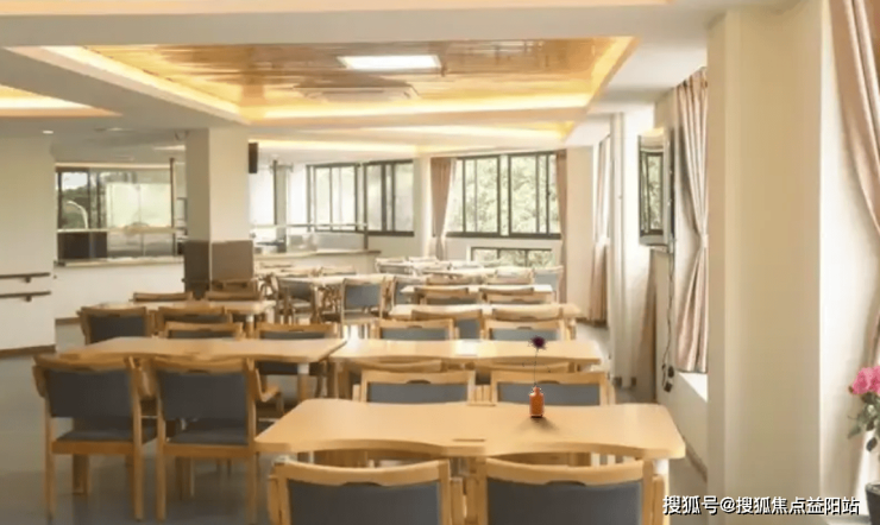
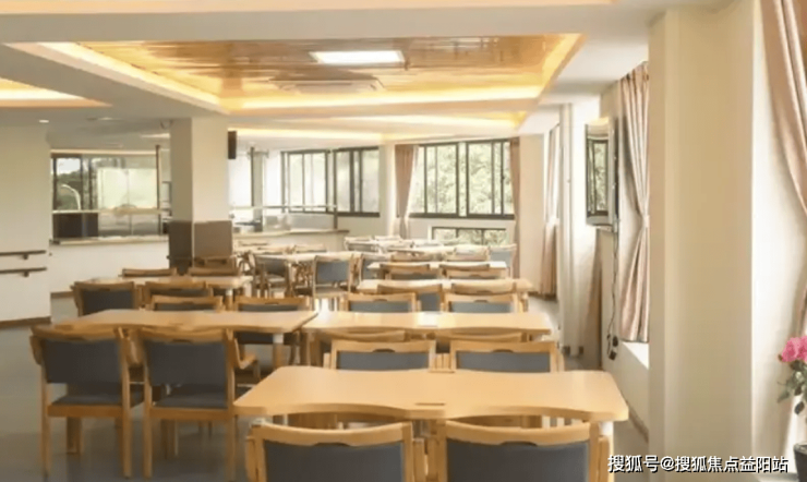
- flower (534, 375)
